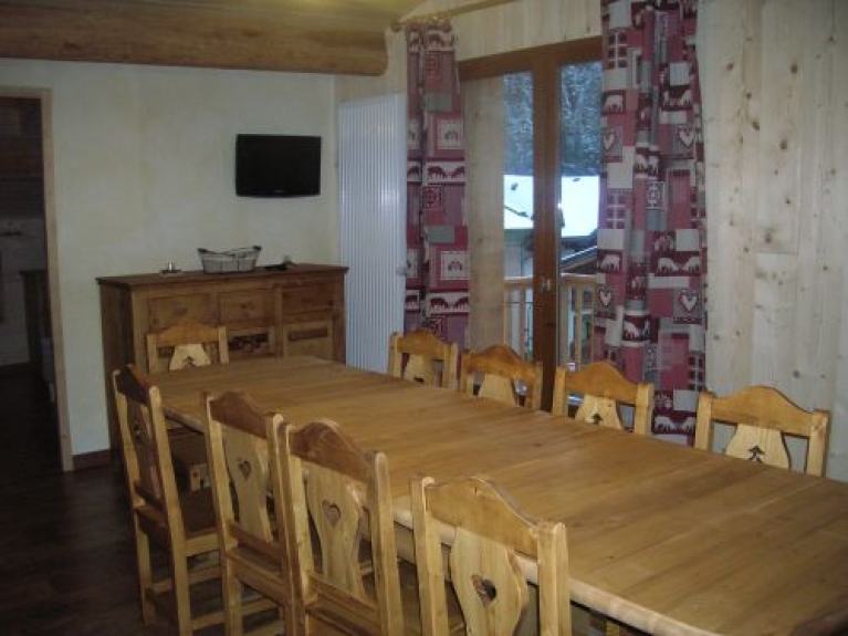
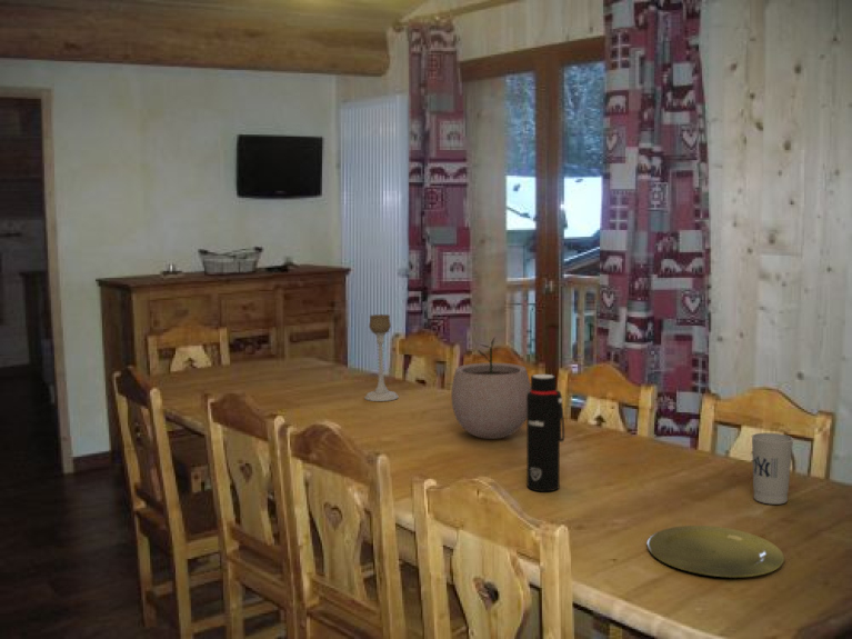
+ plant pot (491, 387)
+ cup (771, 468)
+ water bottle (545, 432)
+ plate (713, 550)
+ candle holder (380, 357)
